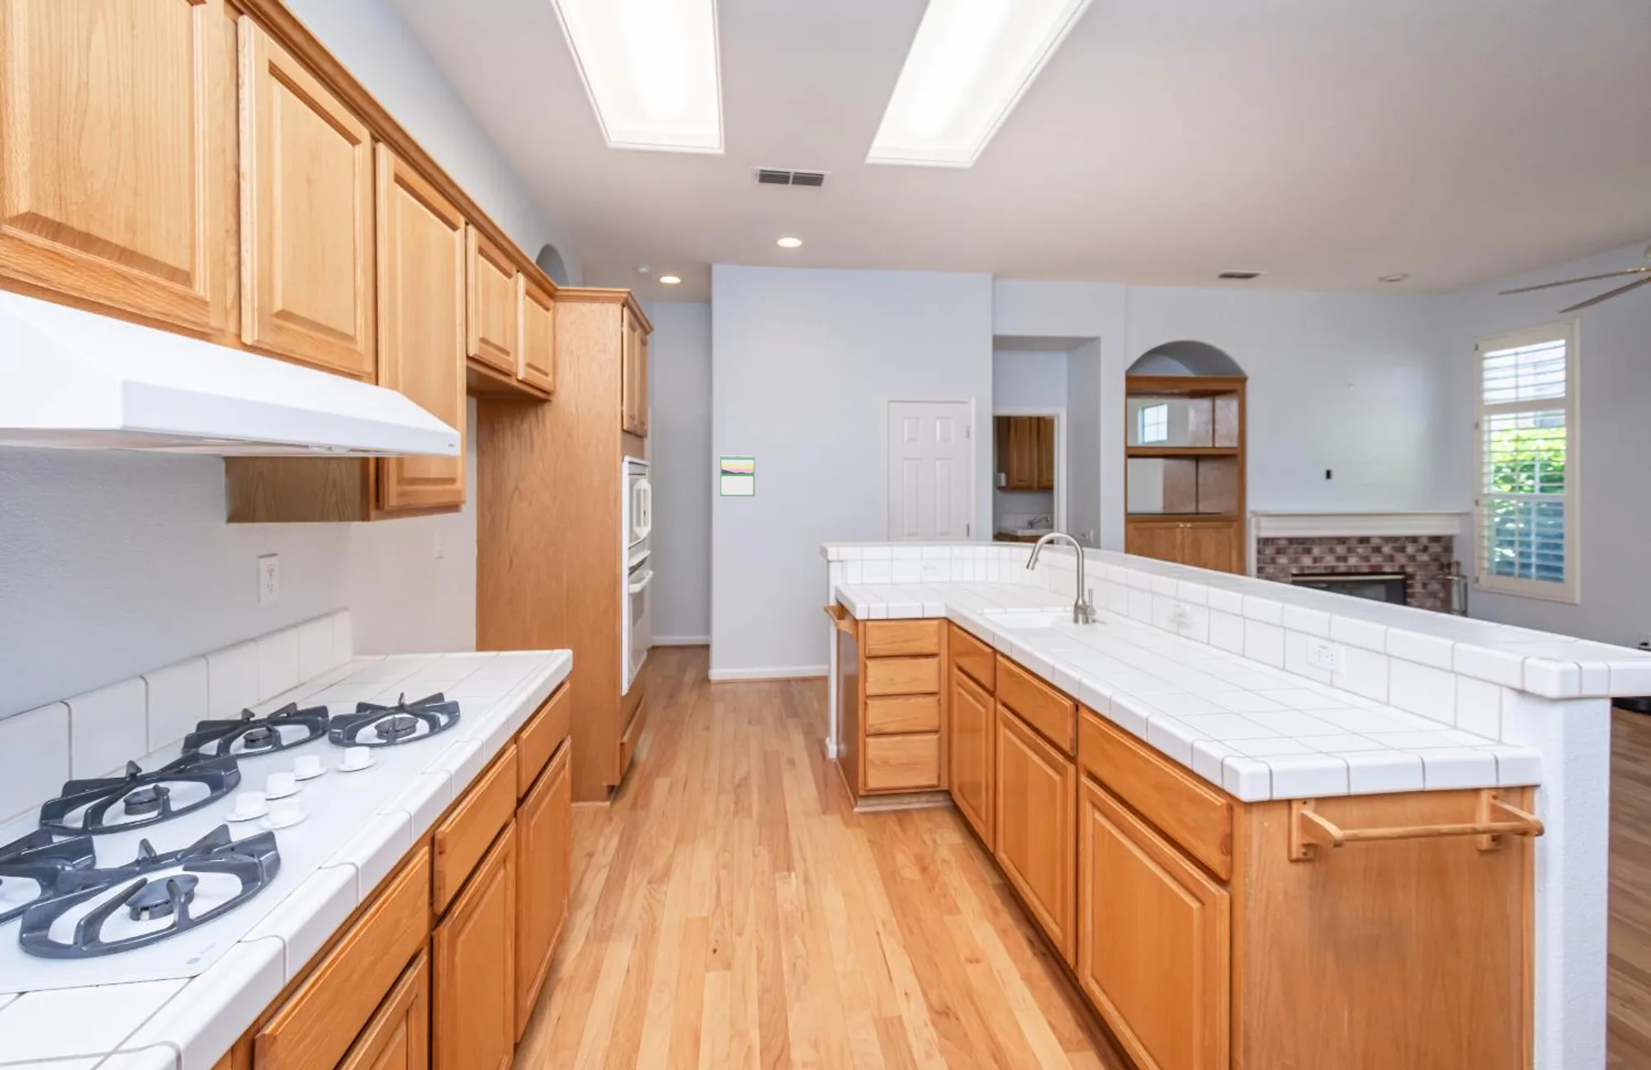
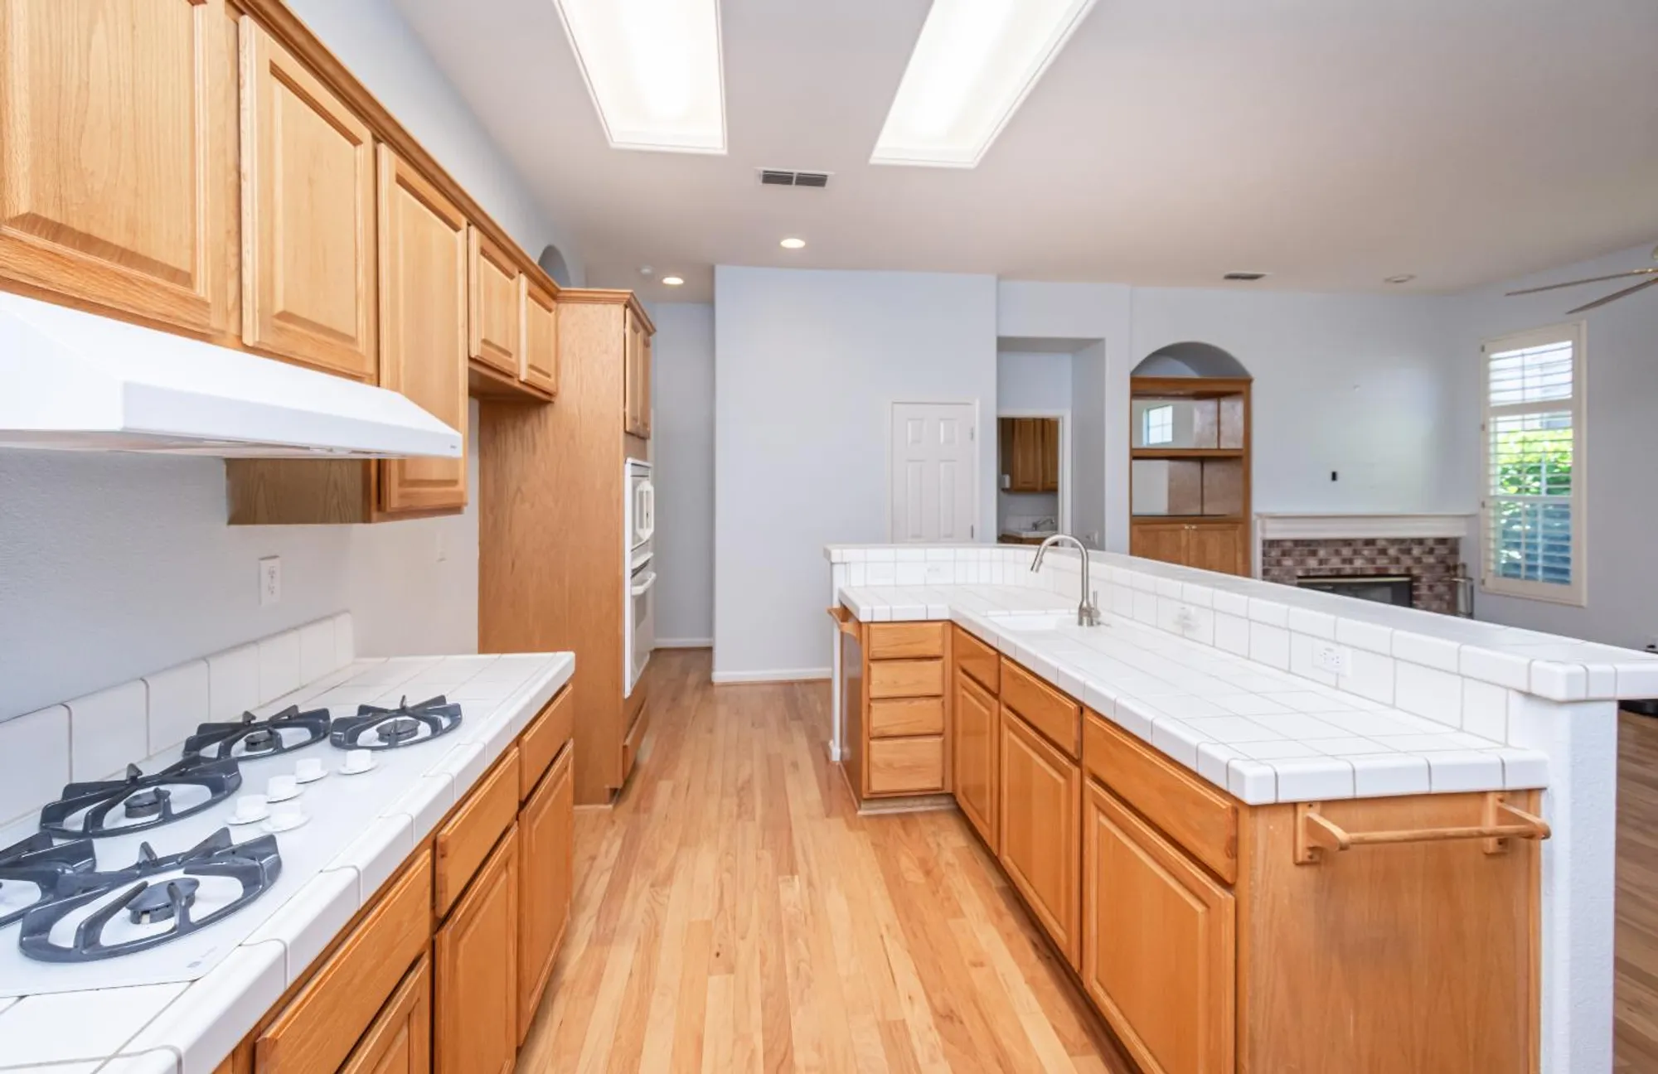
- calendar (738, 474)
